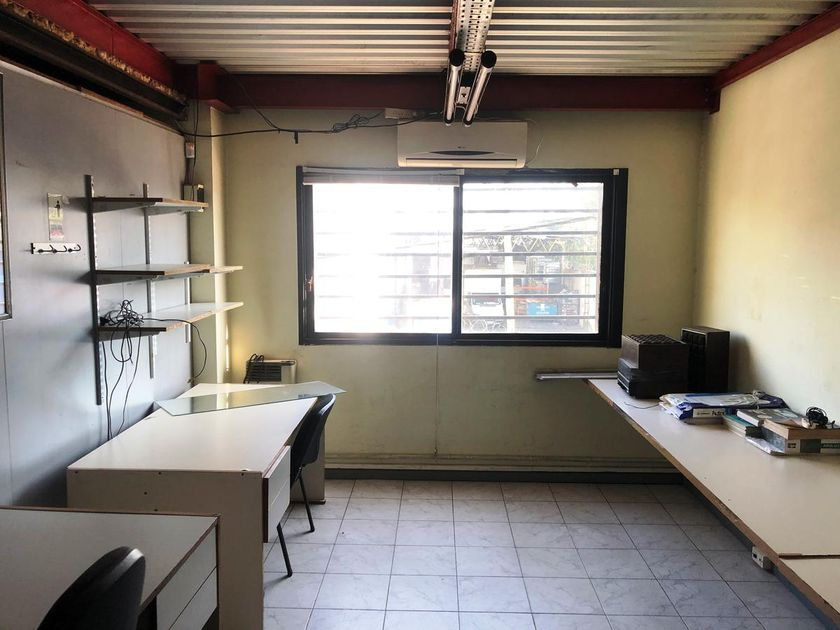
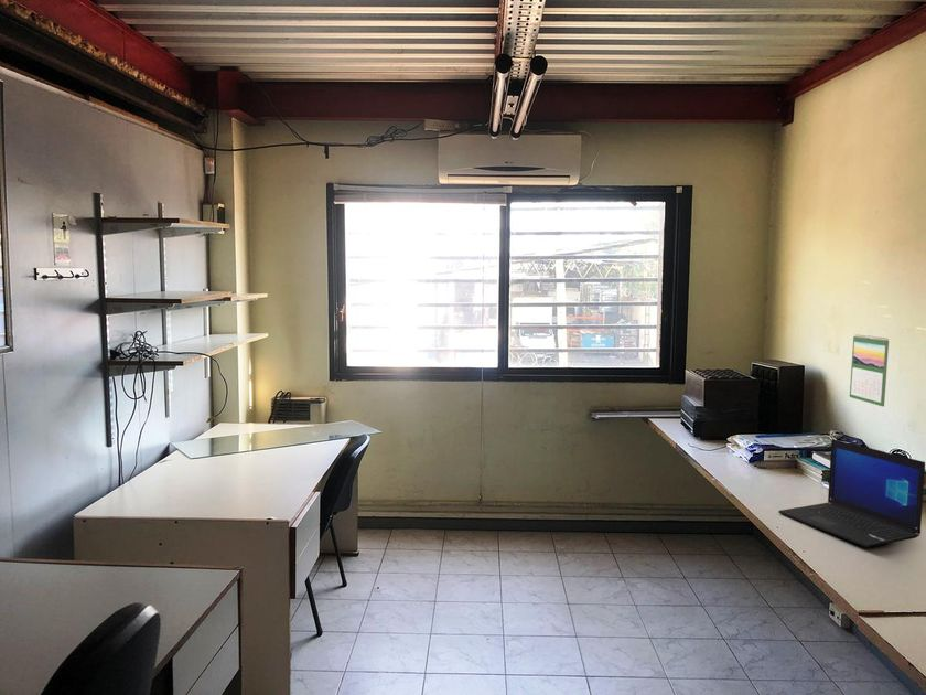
+ laptop (848, 489)
+ calendar (868, 368)
